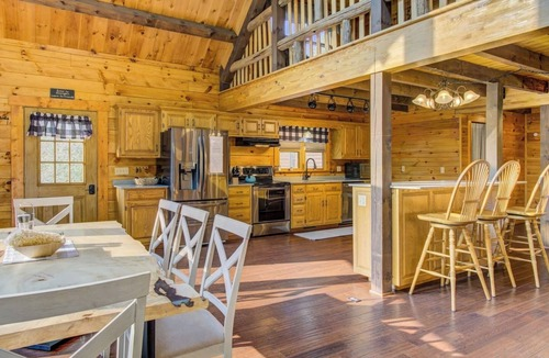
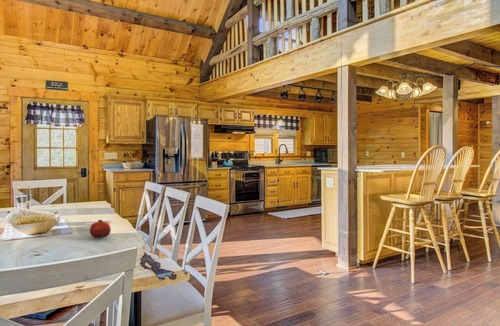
+ fruit (100, 229)
